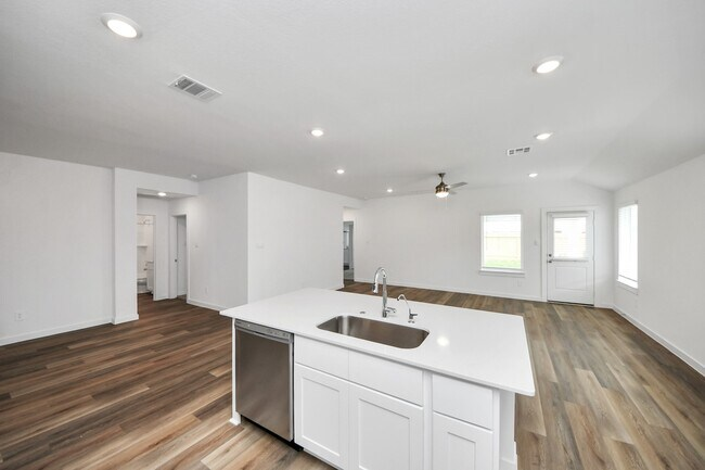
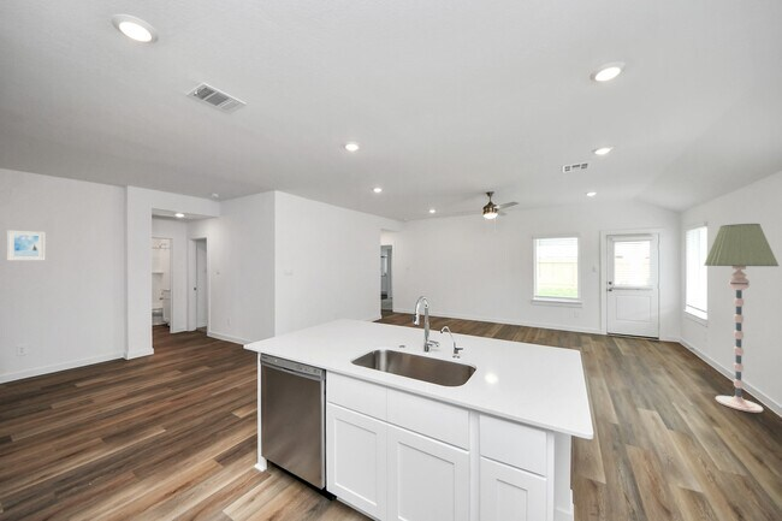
+ floor lamp (739, 314)
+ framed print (26, 245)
